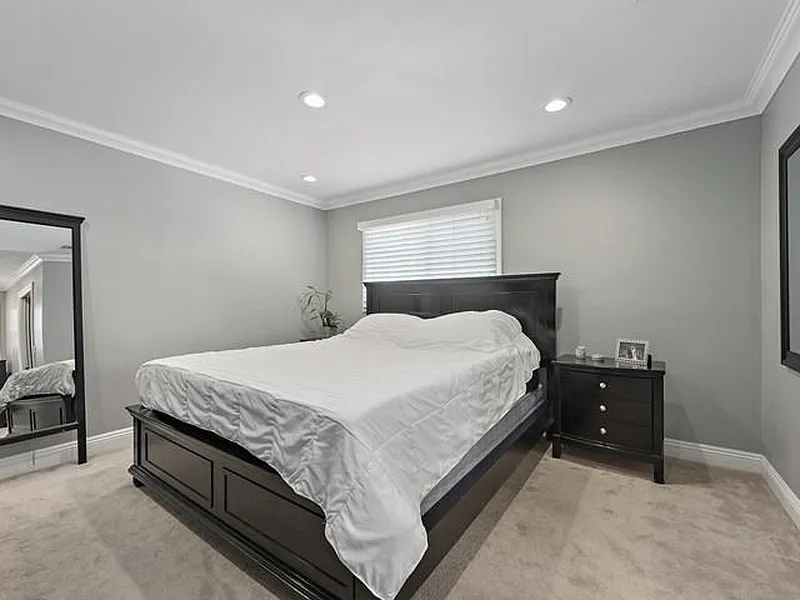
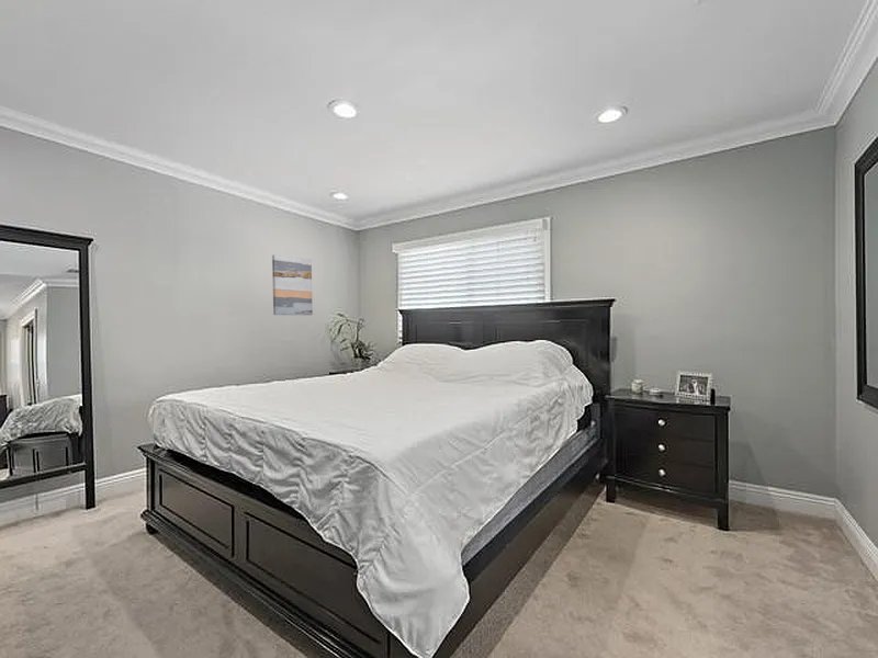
+ wall art (293, 286)
